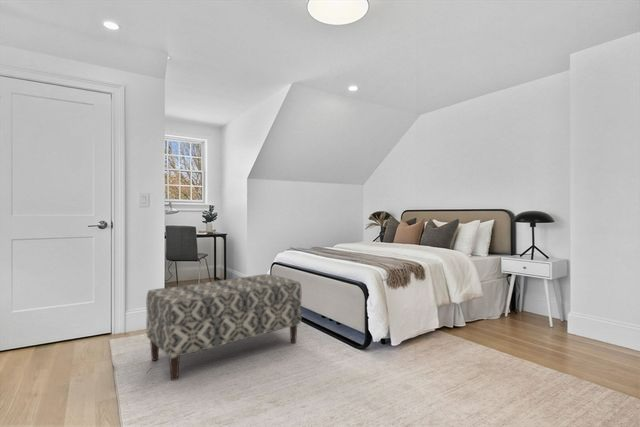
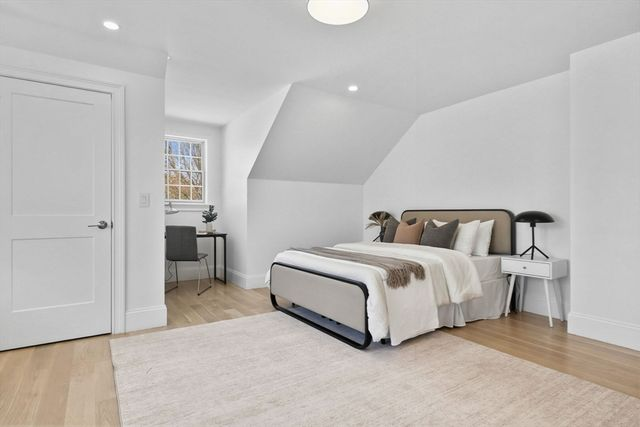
- bench (228, 318)
